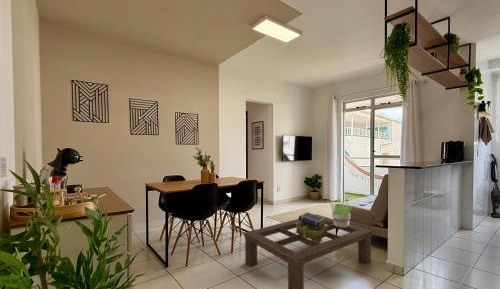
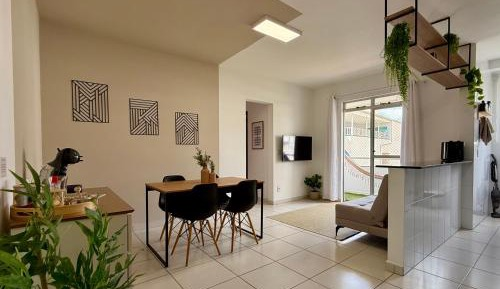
- stack of books (312, 225)
- coffee table (308, 248)
- potted plant (340, 213)
